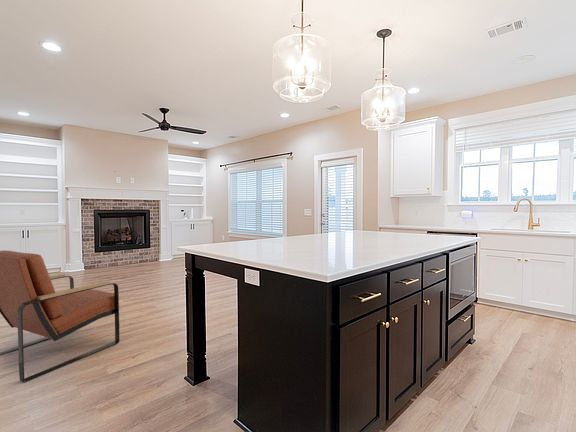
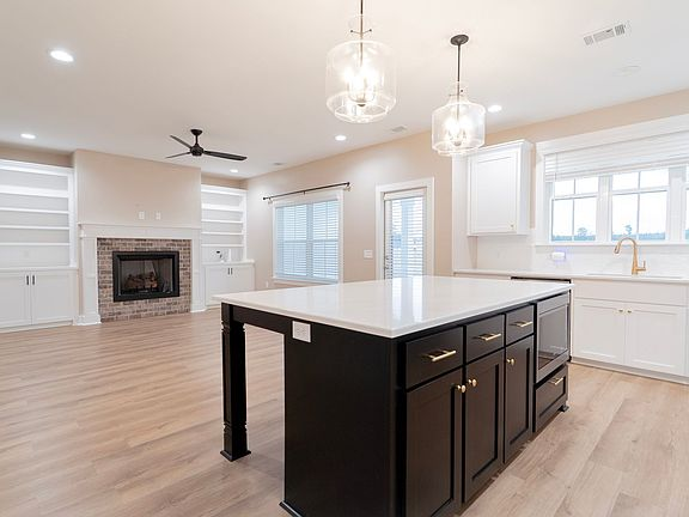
- armchair (54, 299)
